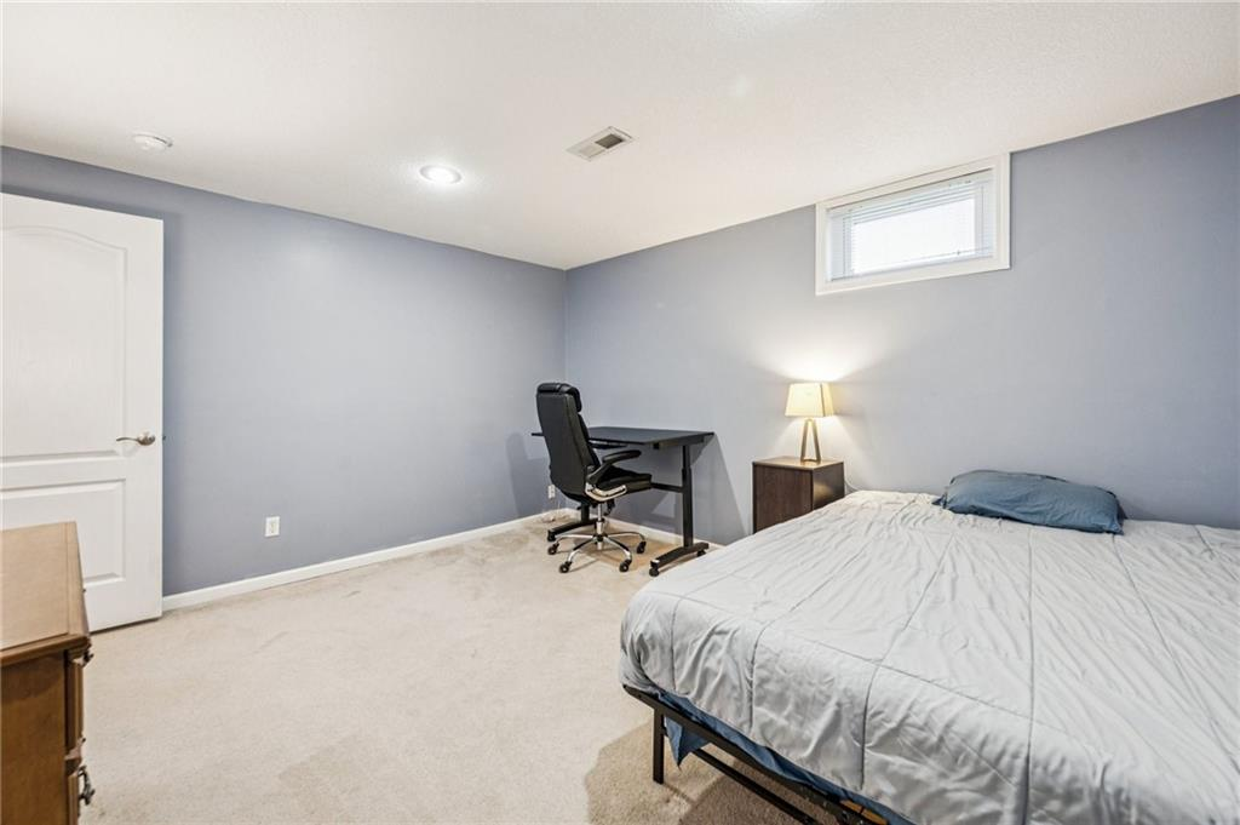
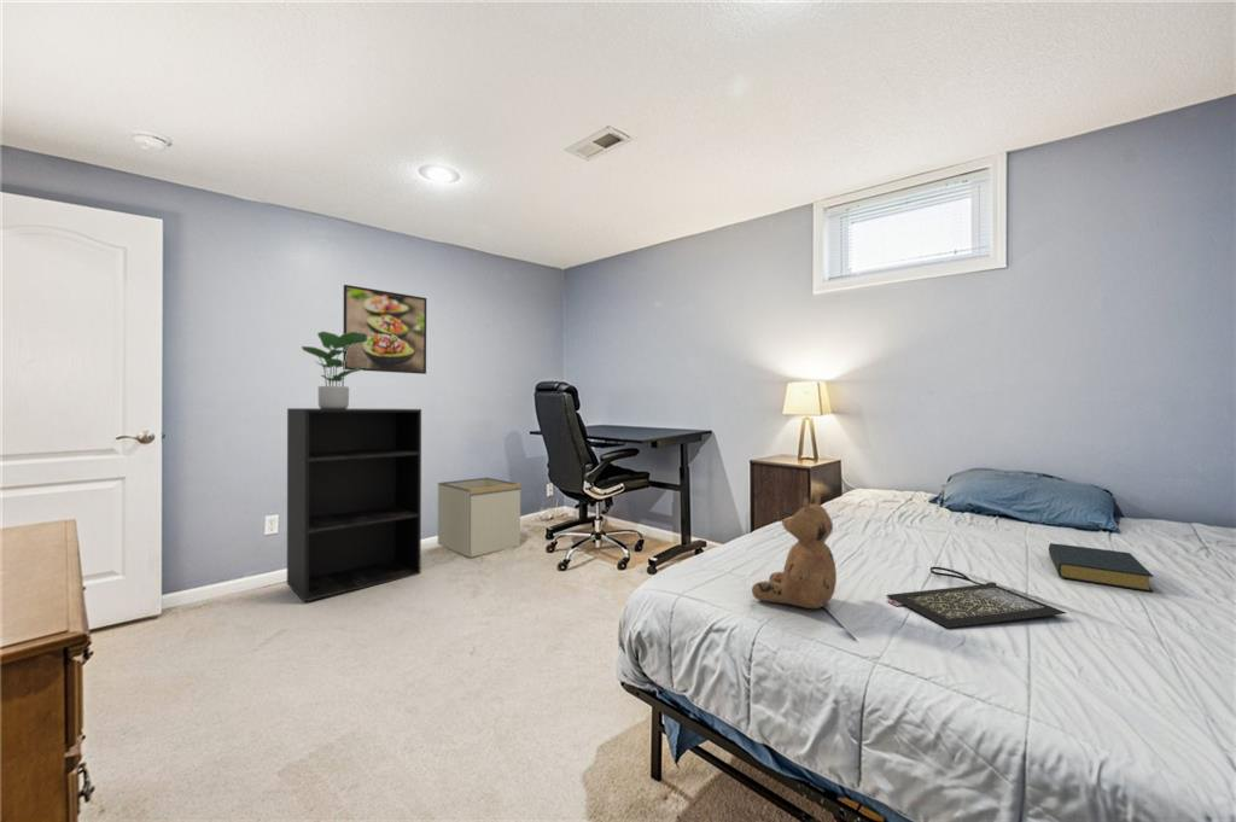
+ clutch bag (974, 601)
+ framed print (386, 331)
+ storage bin (479, 513)
+ teddy bear (794, 547)
+ bookshelf (356, 494)
+ hardback book (1095, 564)
+ potted plant (333, 368)
